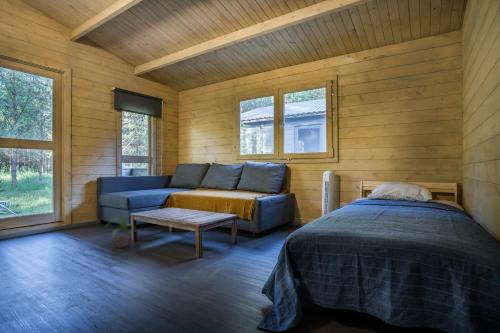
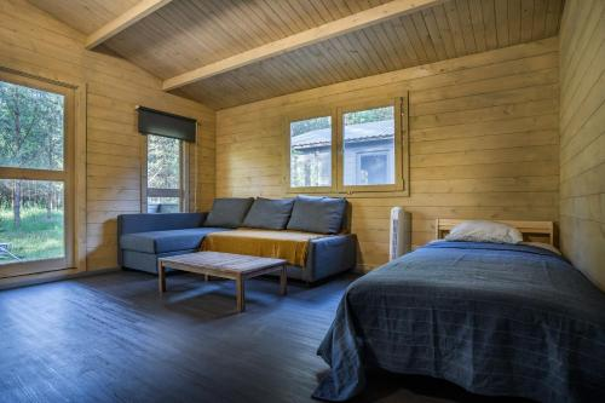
- potted plant (122, 233)
